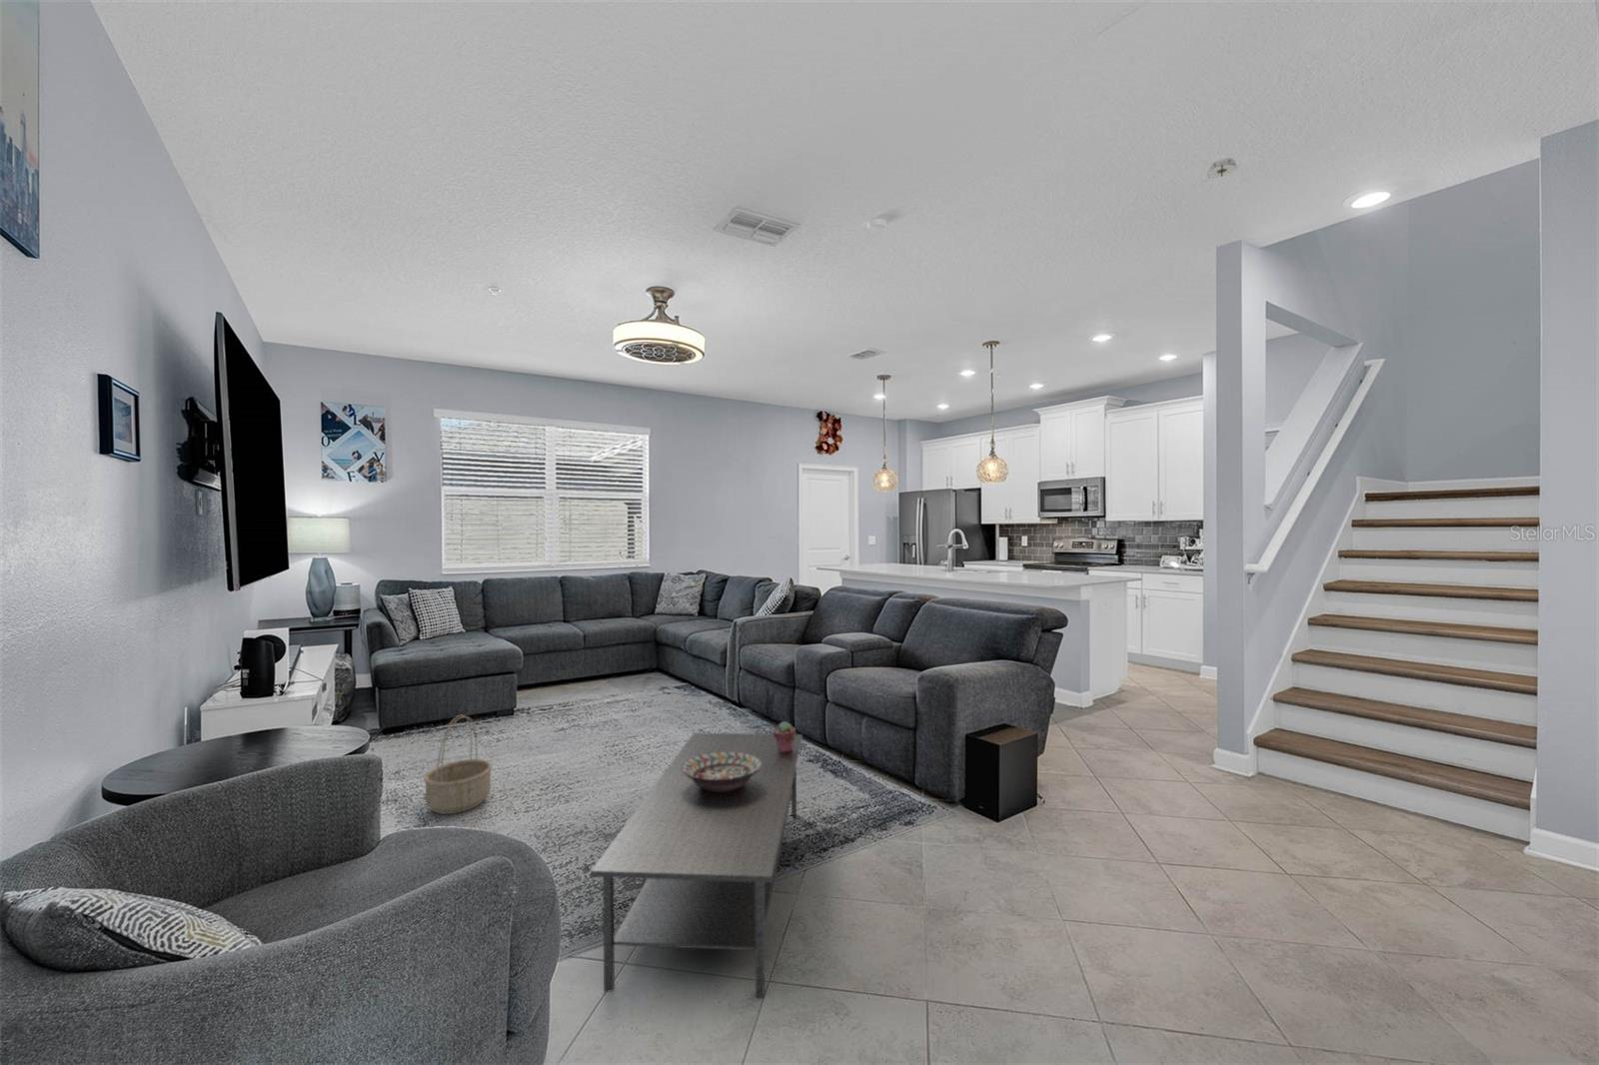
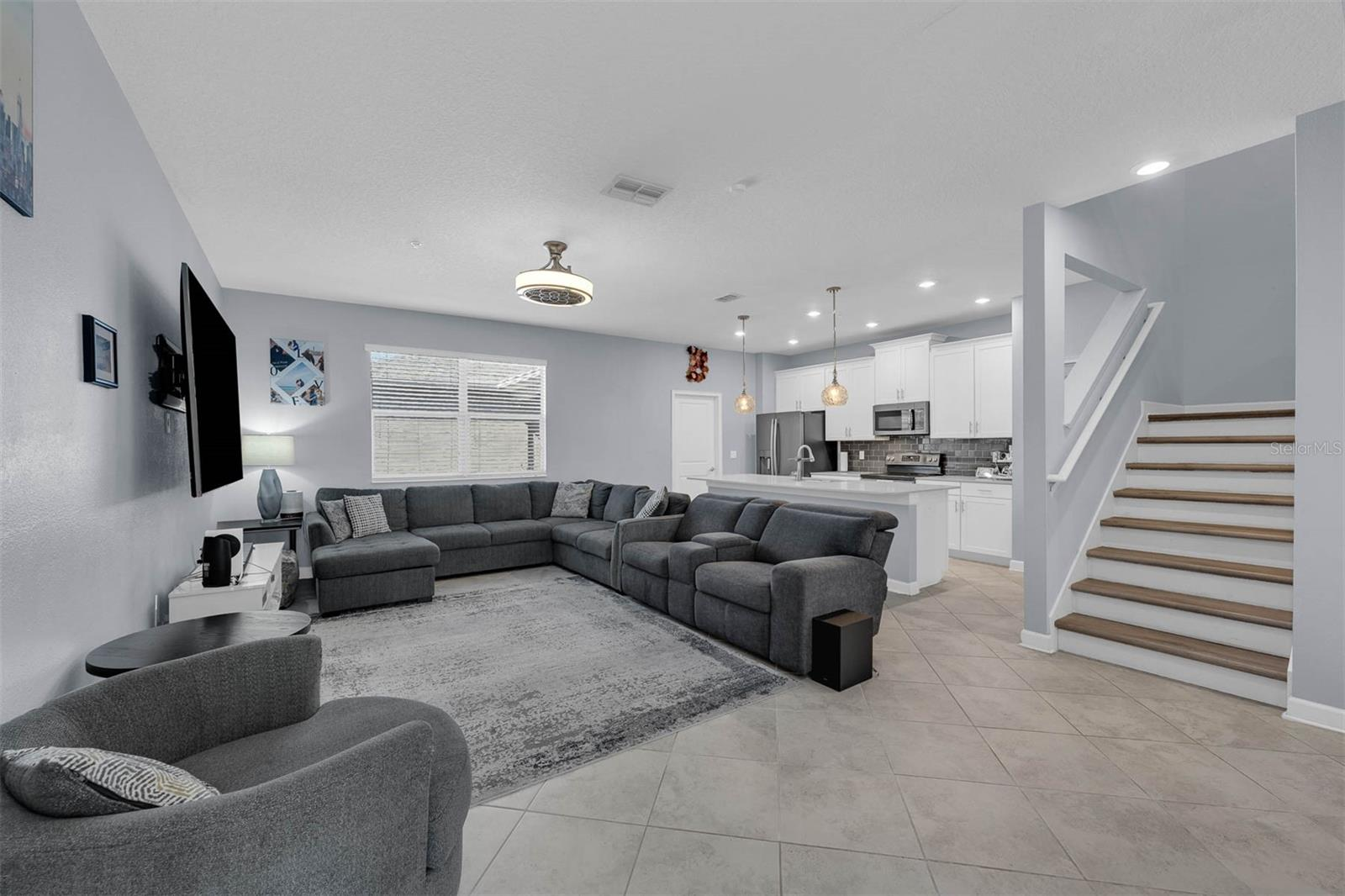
- coffee table (723, 833)
- smoke detector (1220, 168)
- basket (460, 761)
- decorative bowl (722, 774)
- potted succulent (785, 735)
